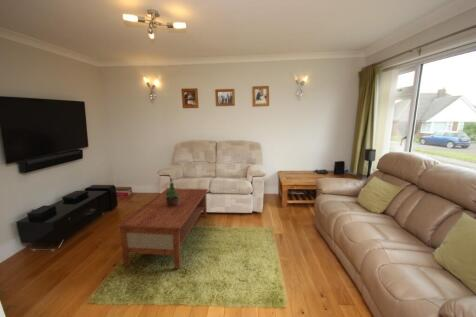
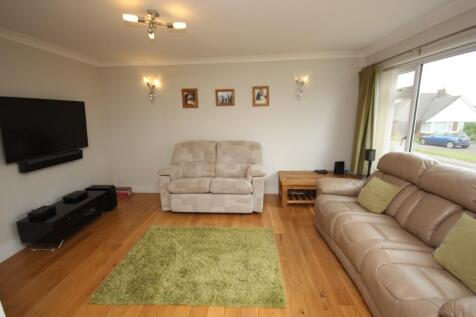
- potted plant (171, 192)
- coffee table (172, 220)
